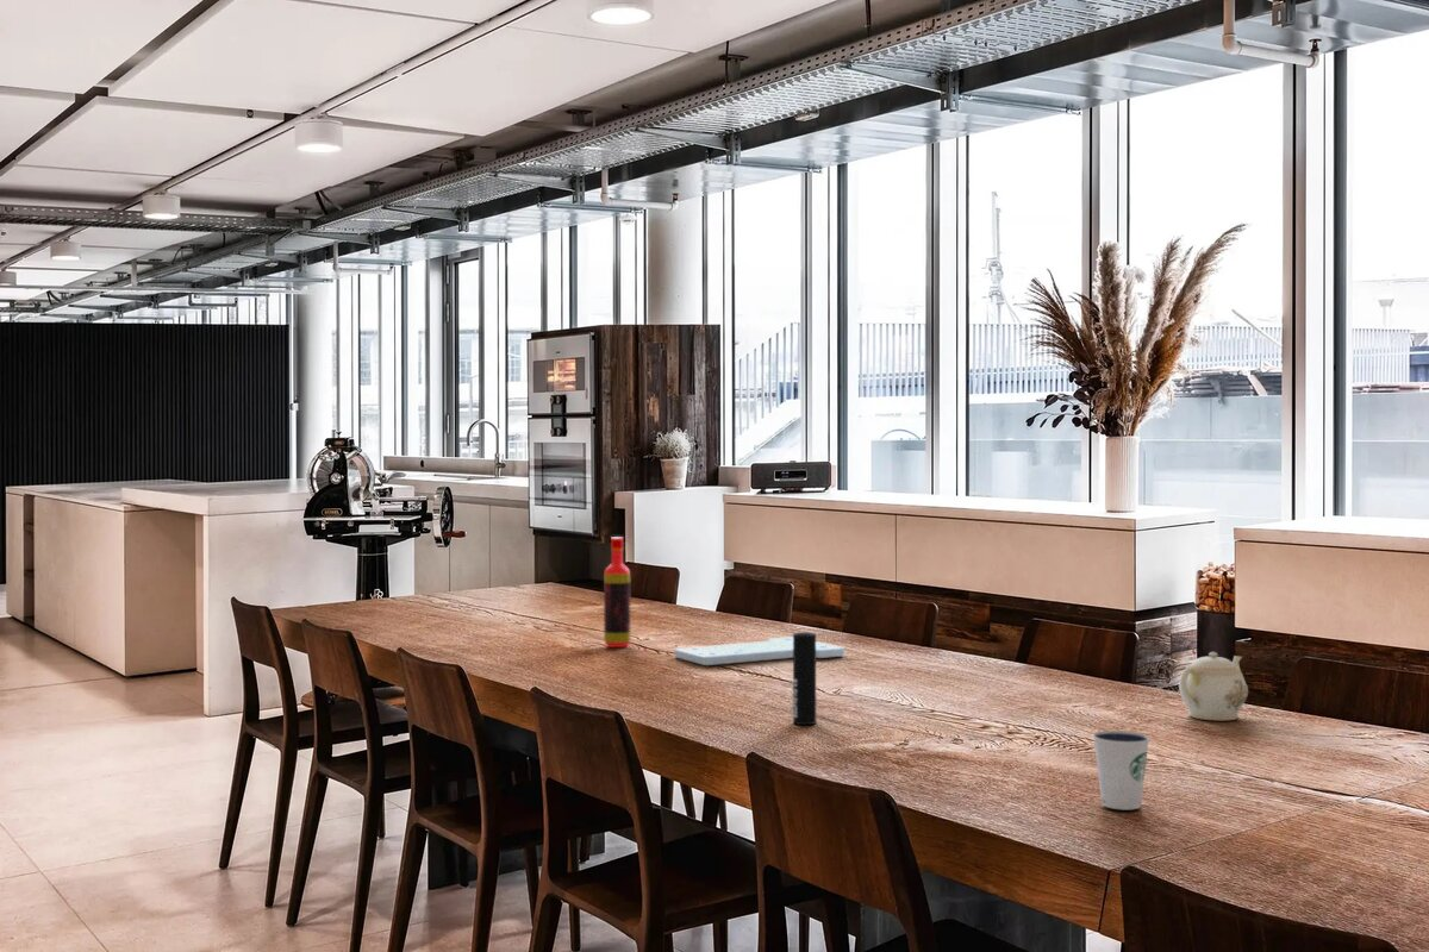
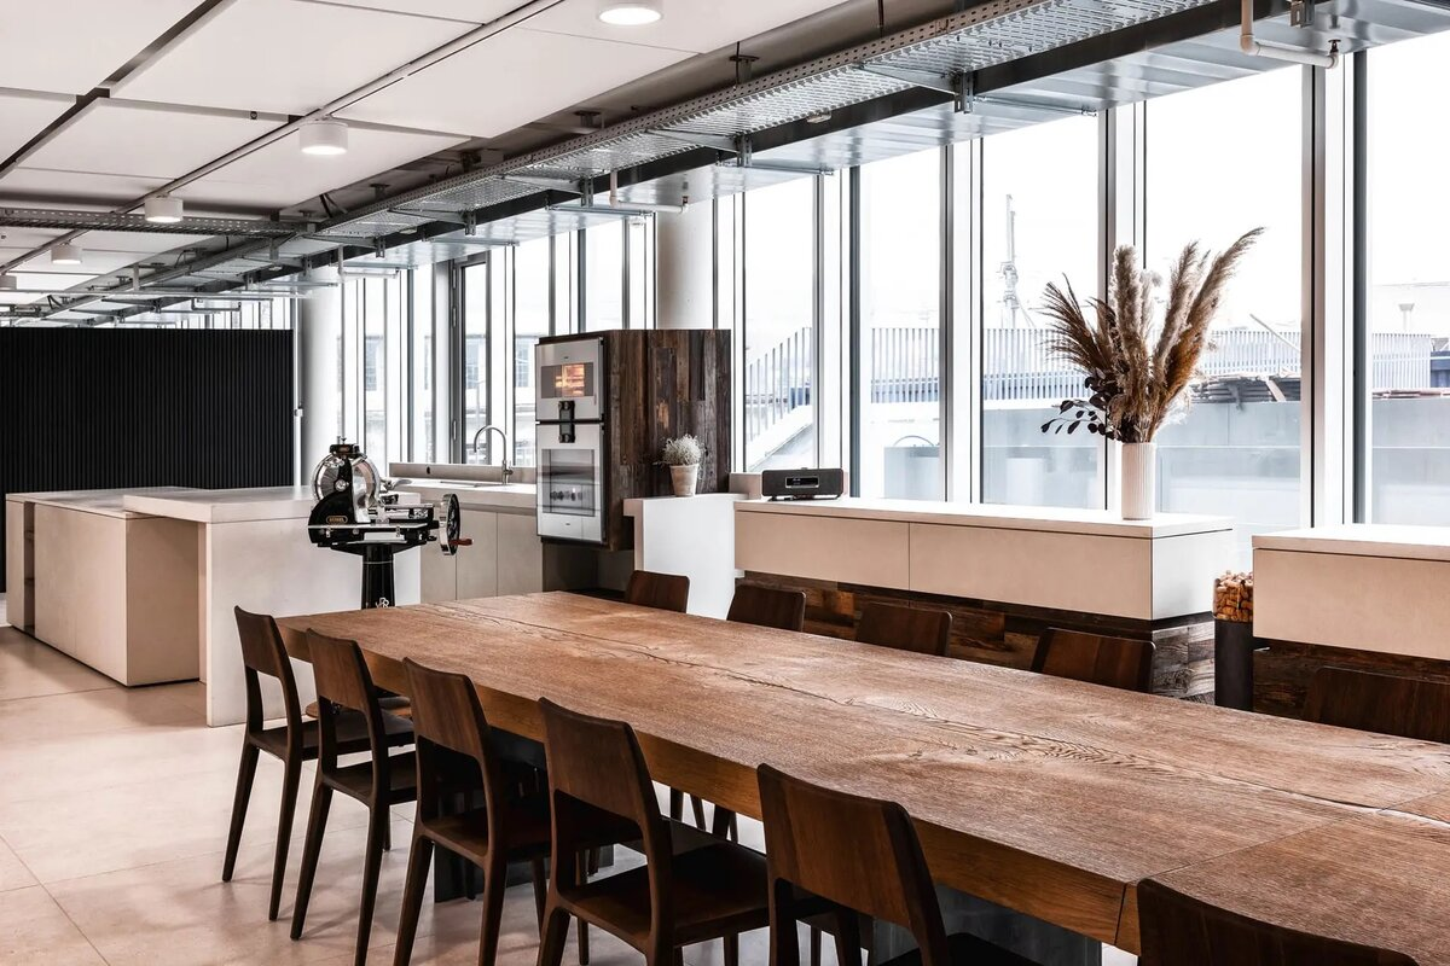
- teapot (1211, 684)
- cup (804, 678)
- cutting board (755, 651)
- bottle (617, 591)
- dixie cup (1121, 771)
